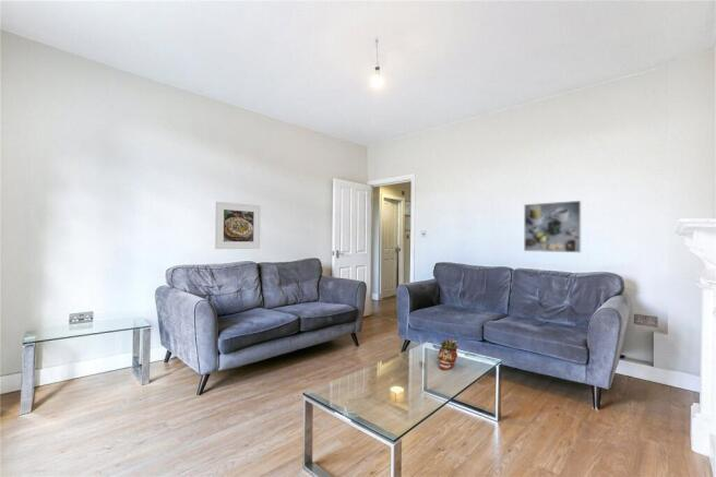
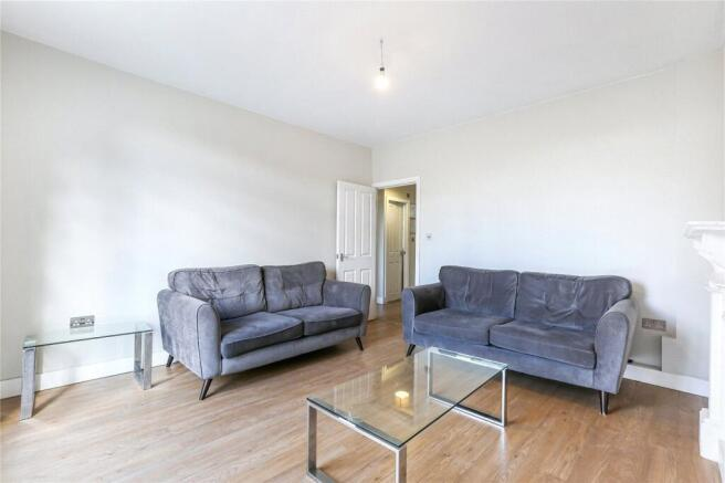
- succulent planter (448, 351)
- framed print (238, 226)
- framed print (550, 227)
